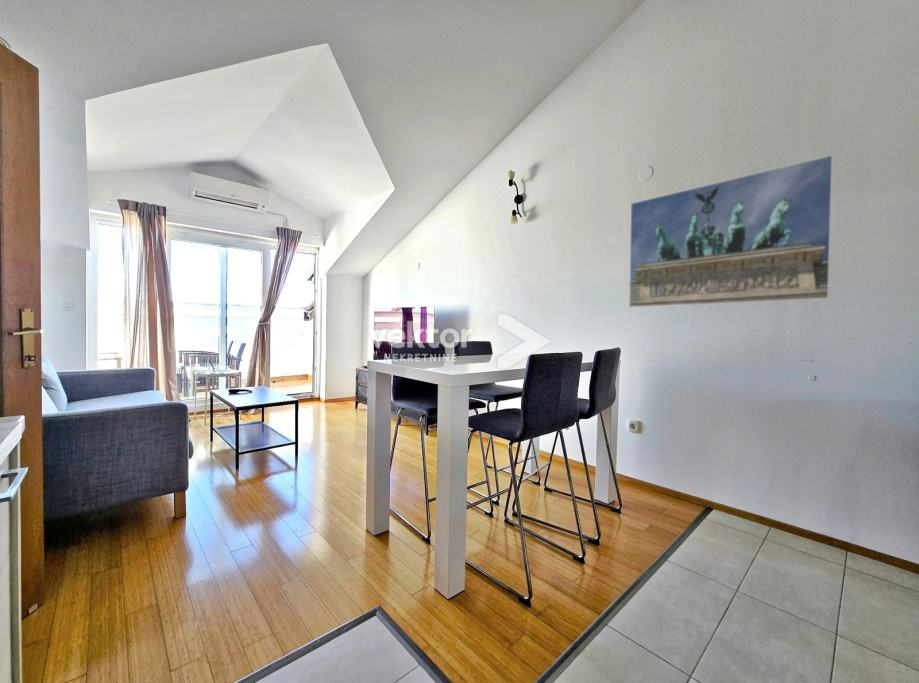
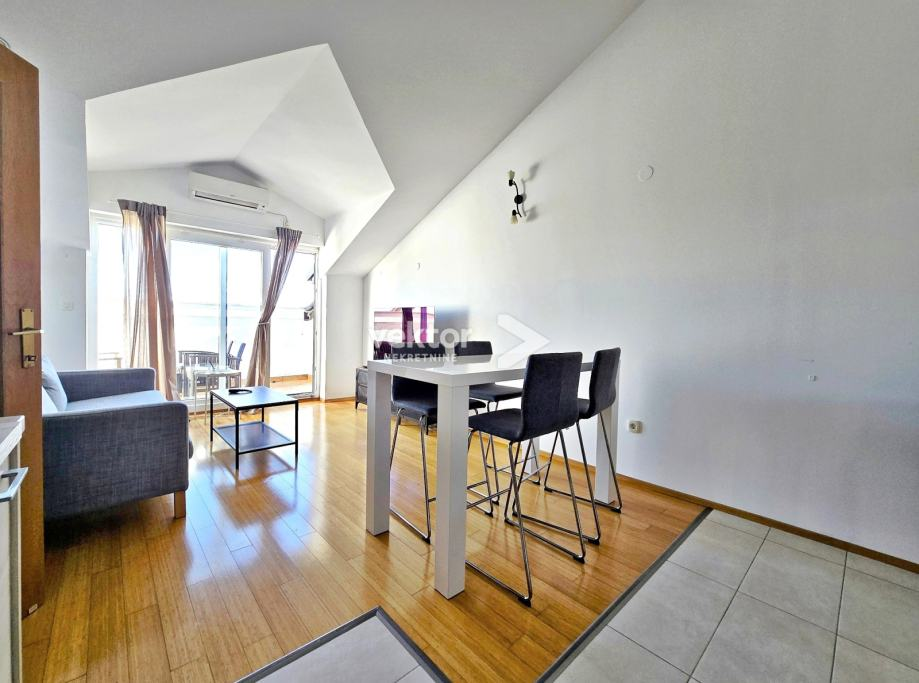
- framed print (714, 243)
